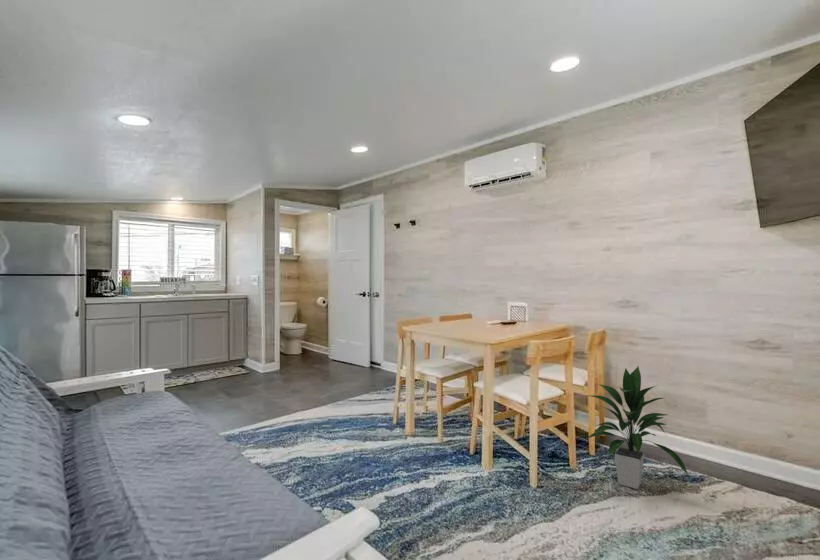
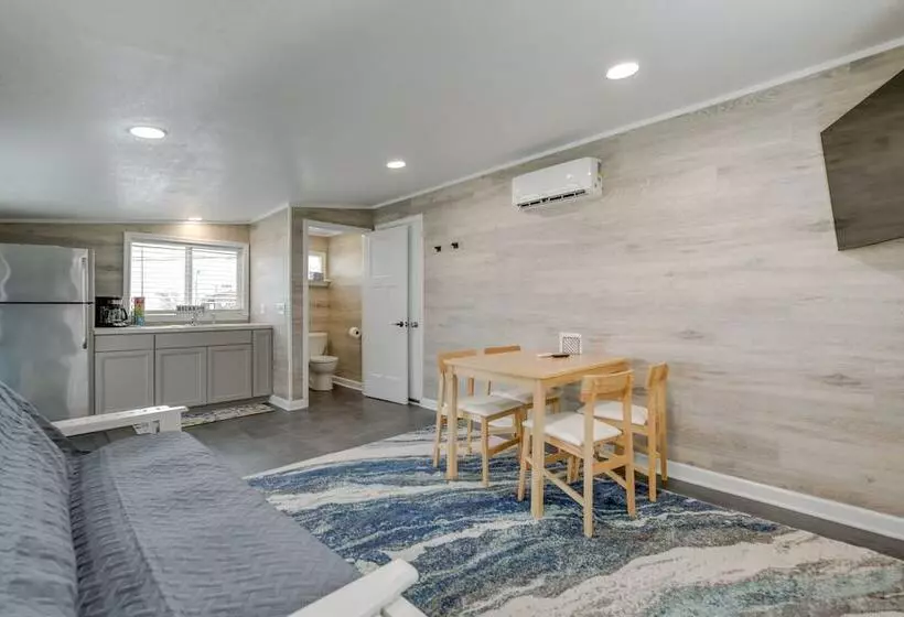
- indoor plant (632, 427)
